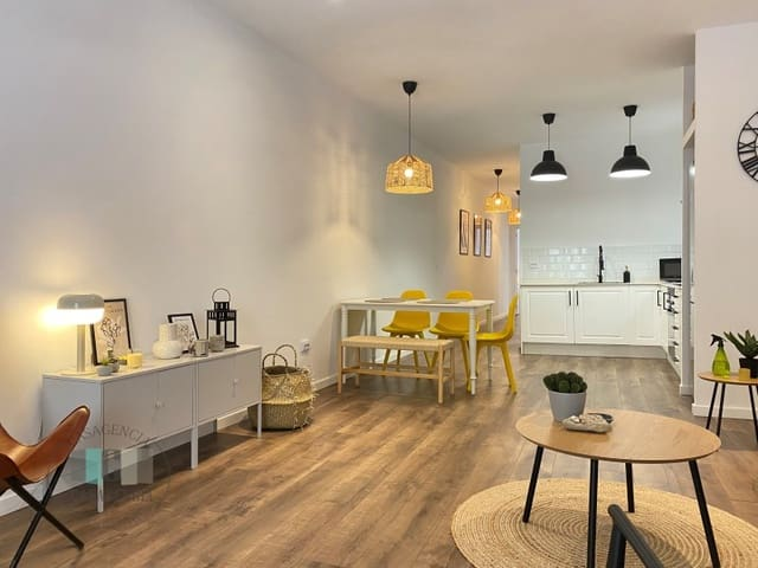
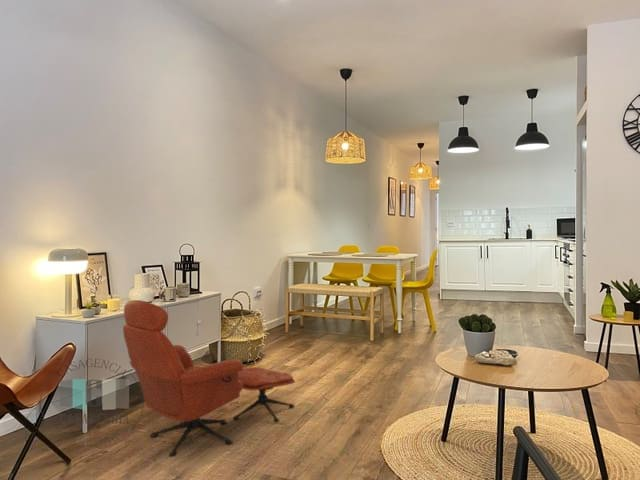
+ armchair (221, 361)
